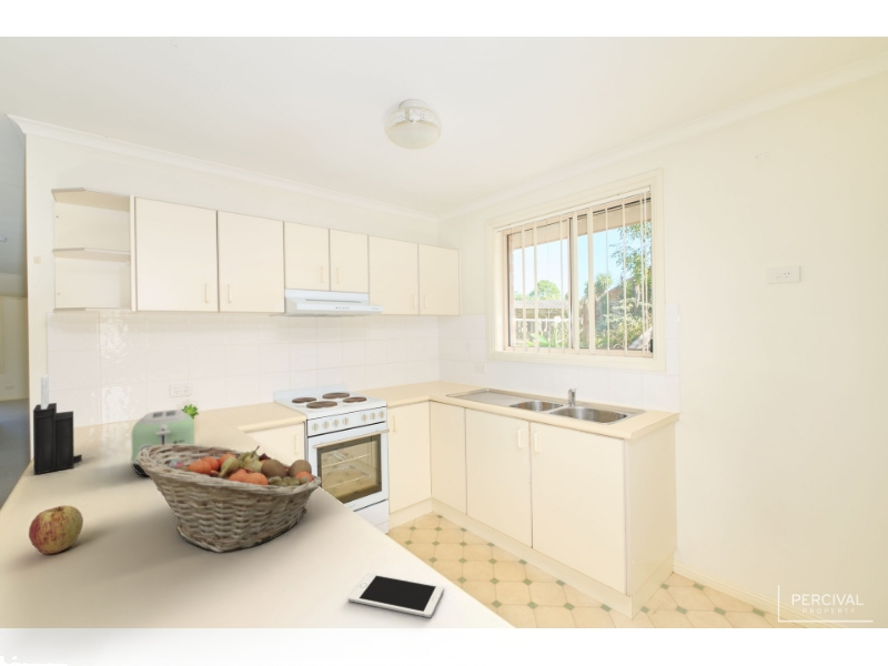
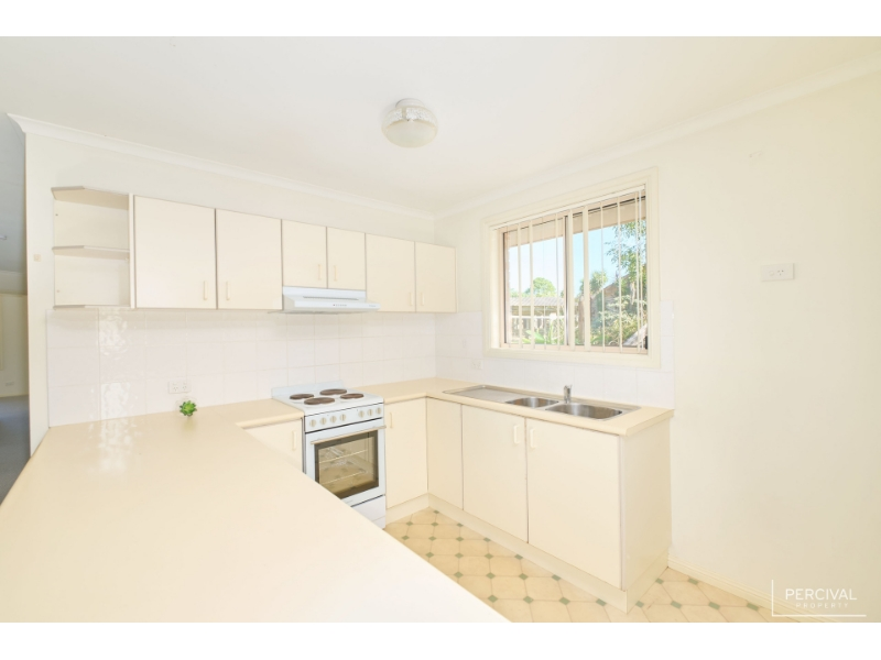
- fruit basket (234, 481)
- knife block (59, 420)
- apple (57, 528)
- cell phone (396, 593)
- toaster (164, 440)
